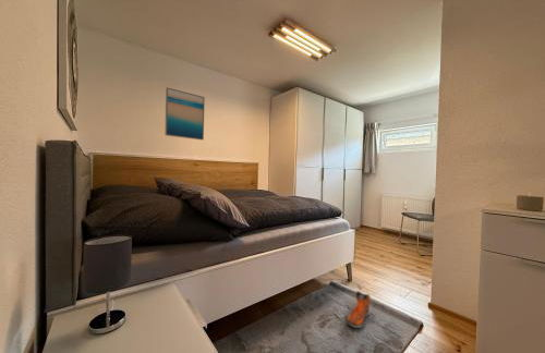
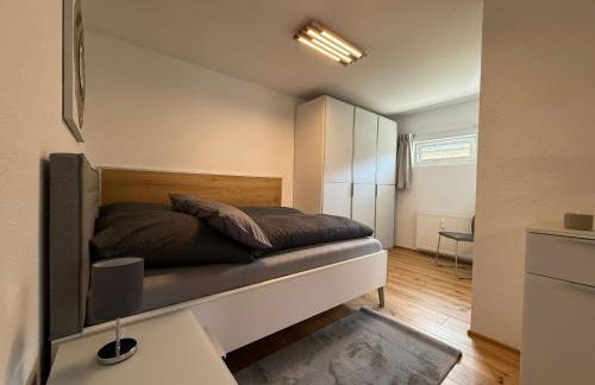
- wall art (185, 114)
- sneaker (358, 306)
